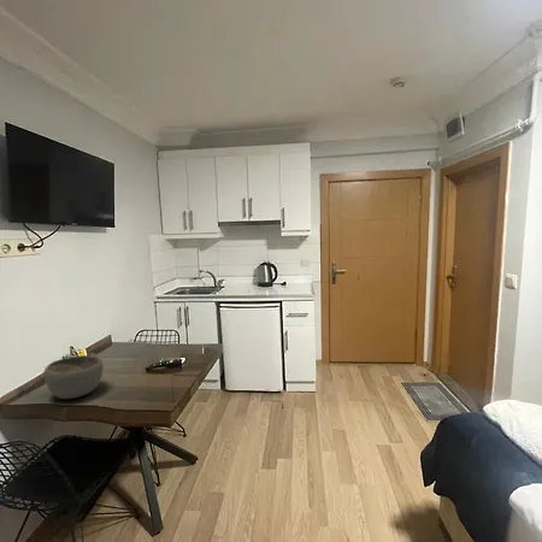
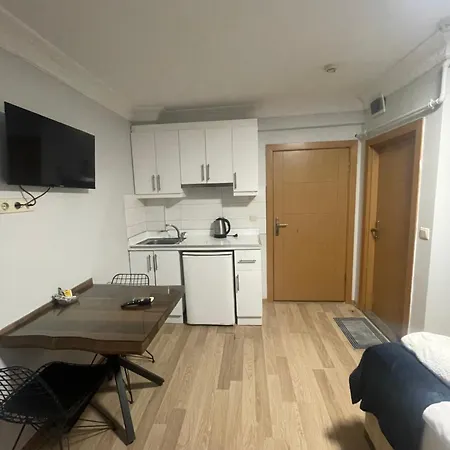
- bowl (75, 377)
